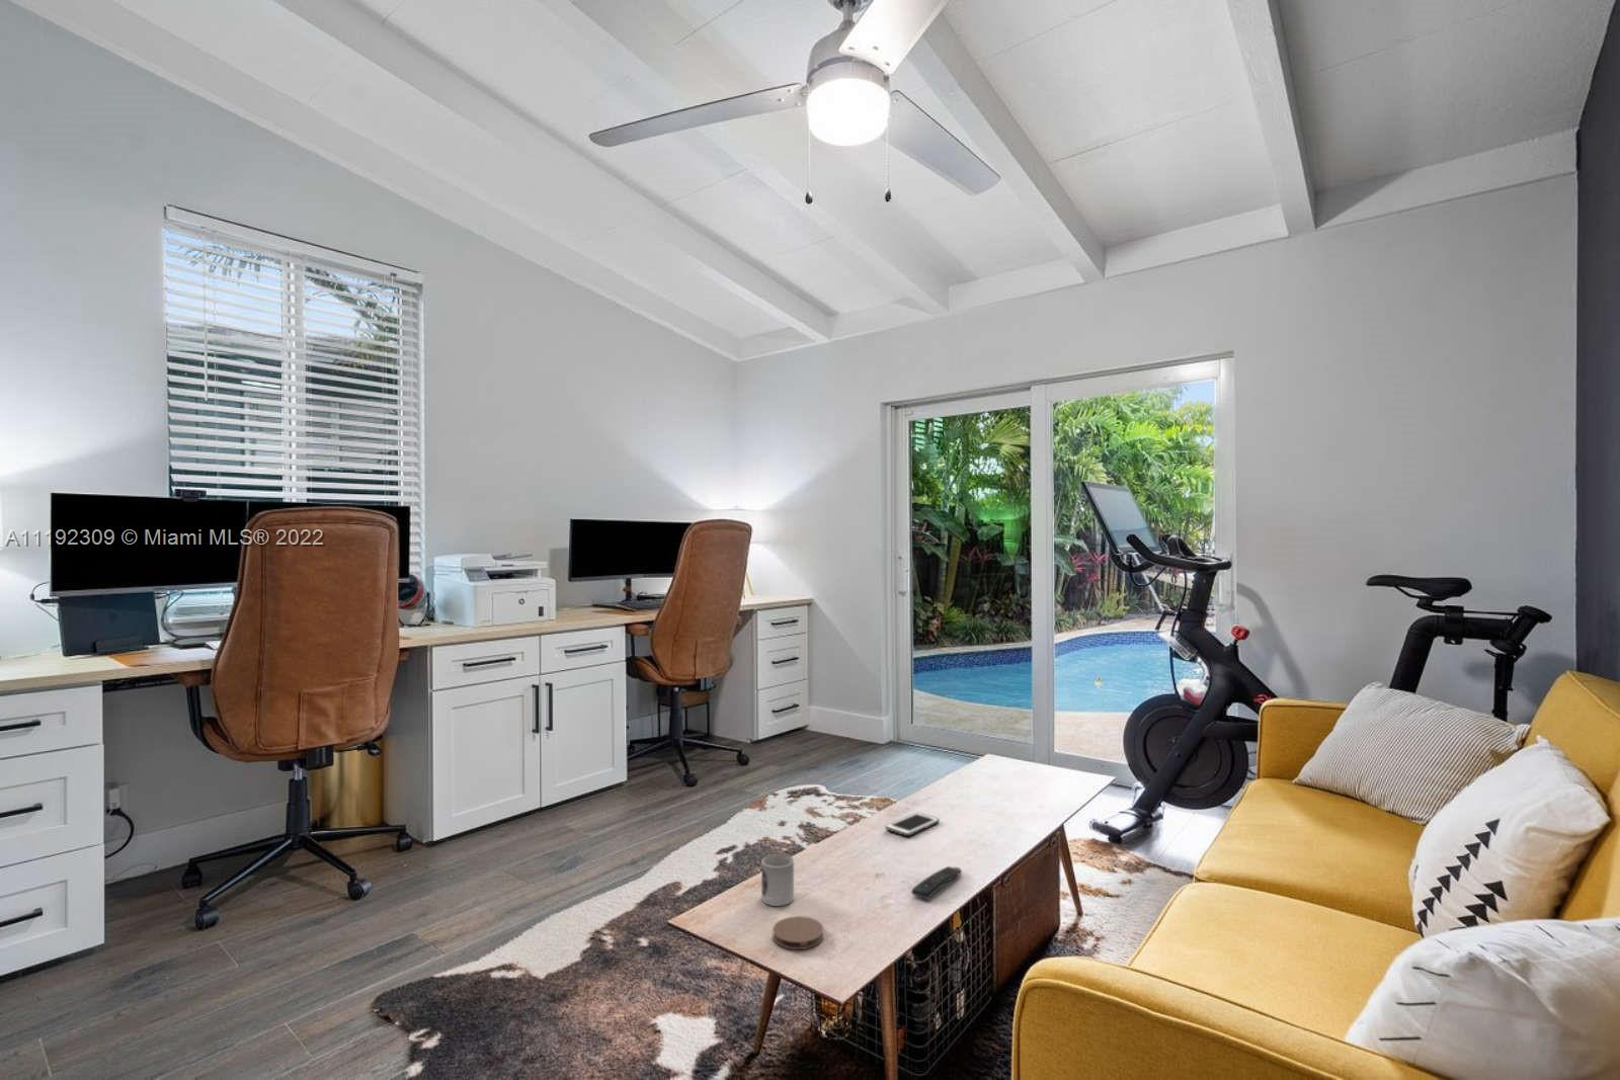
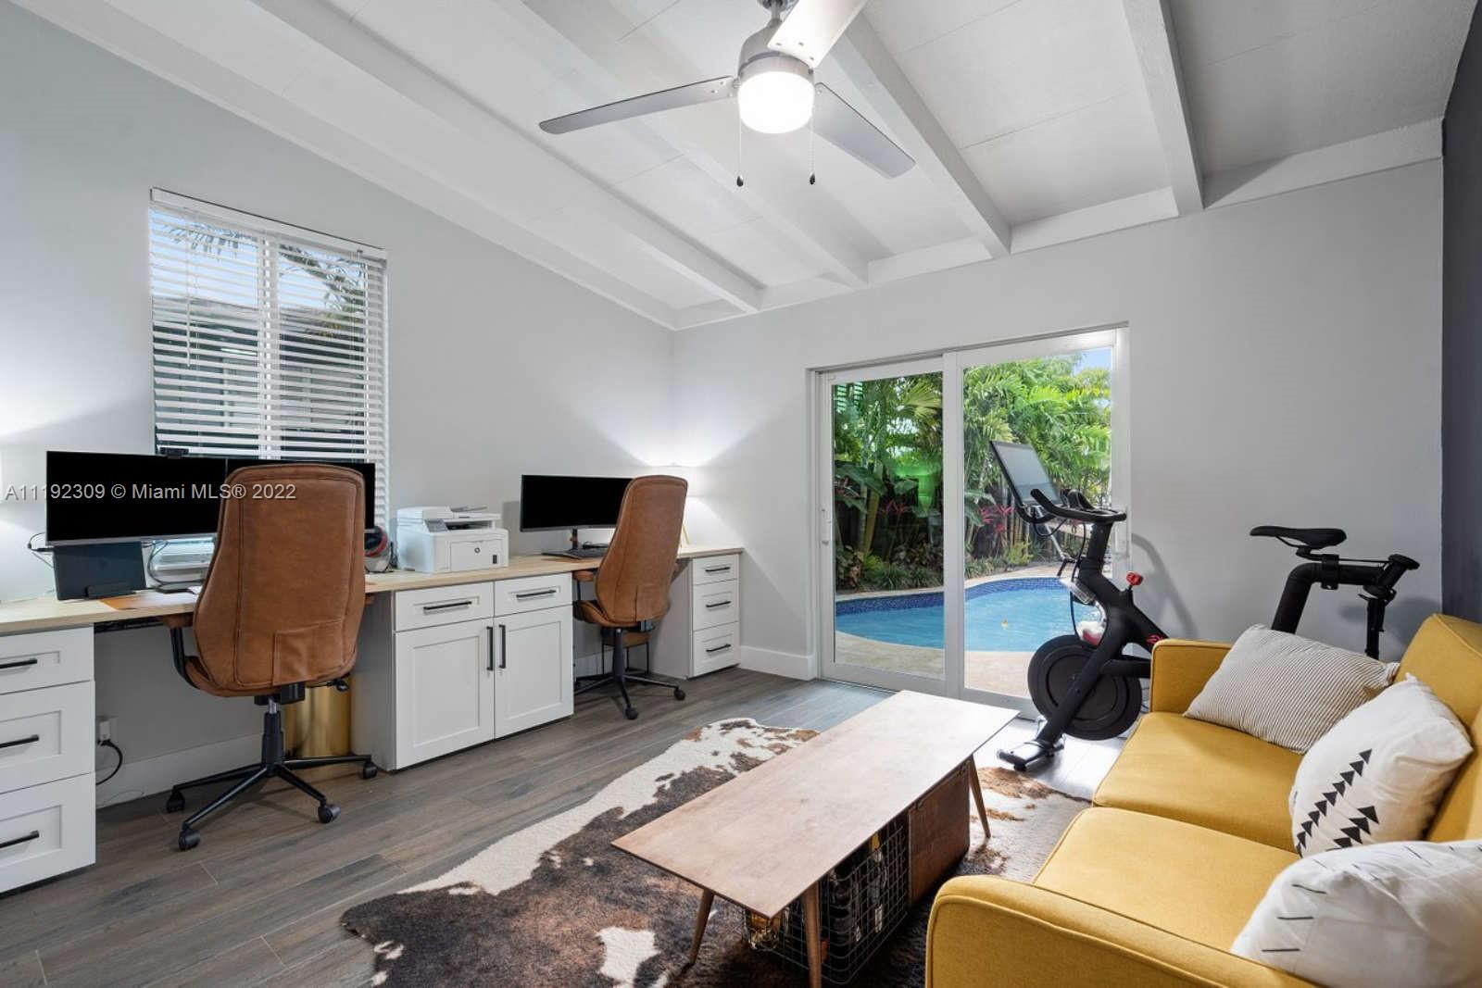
- coaster (798, 932)
- cell phone (912, 824)
- cup (776, 875)
- remote control (939, 880)
